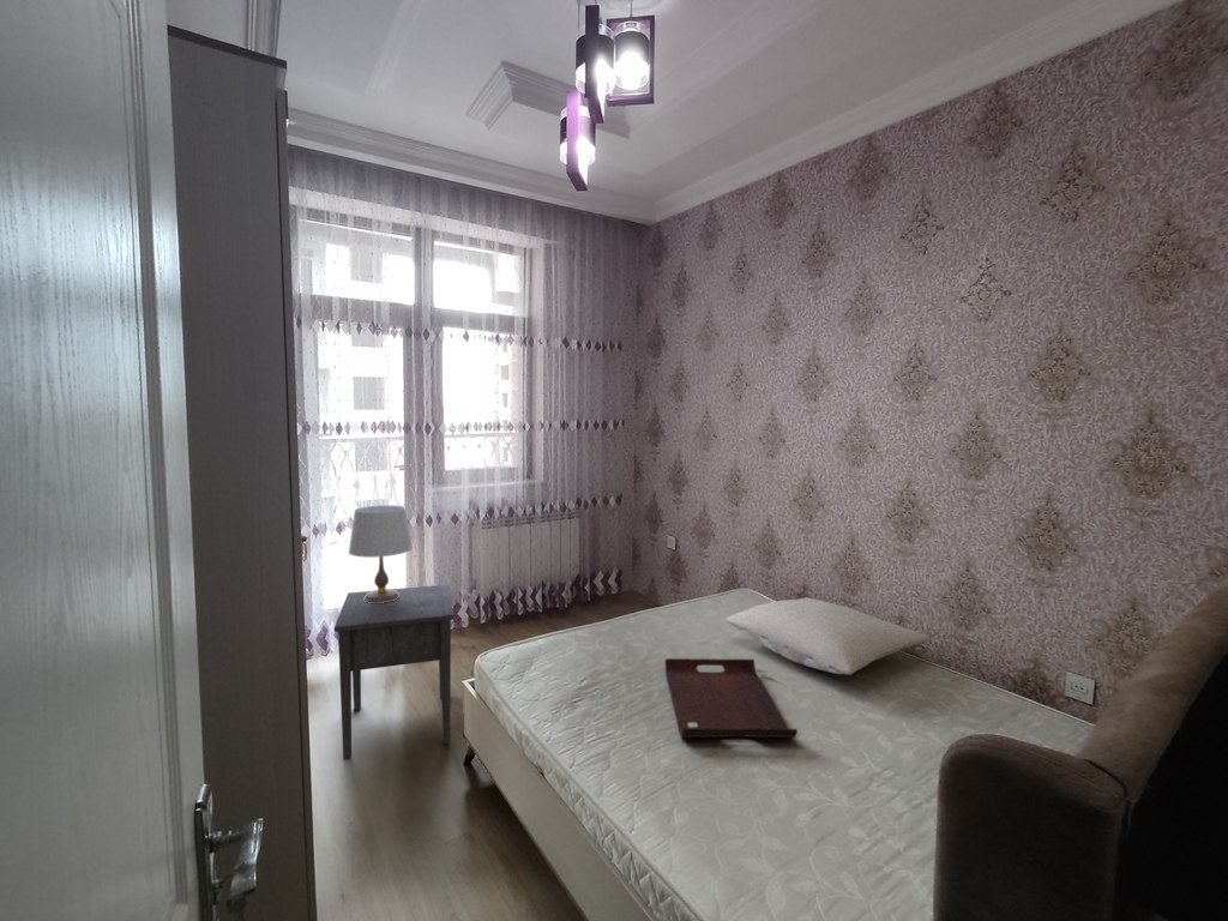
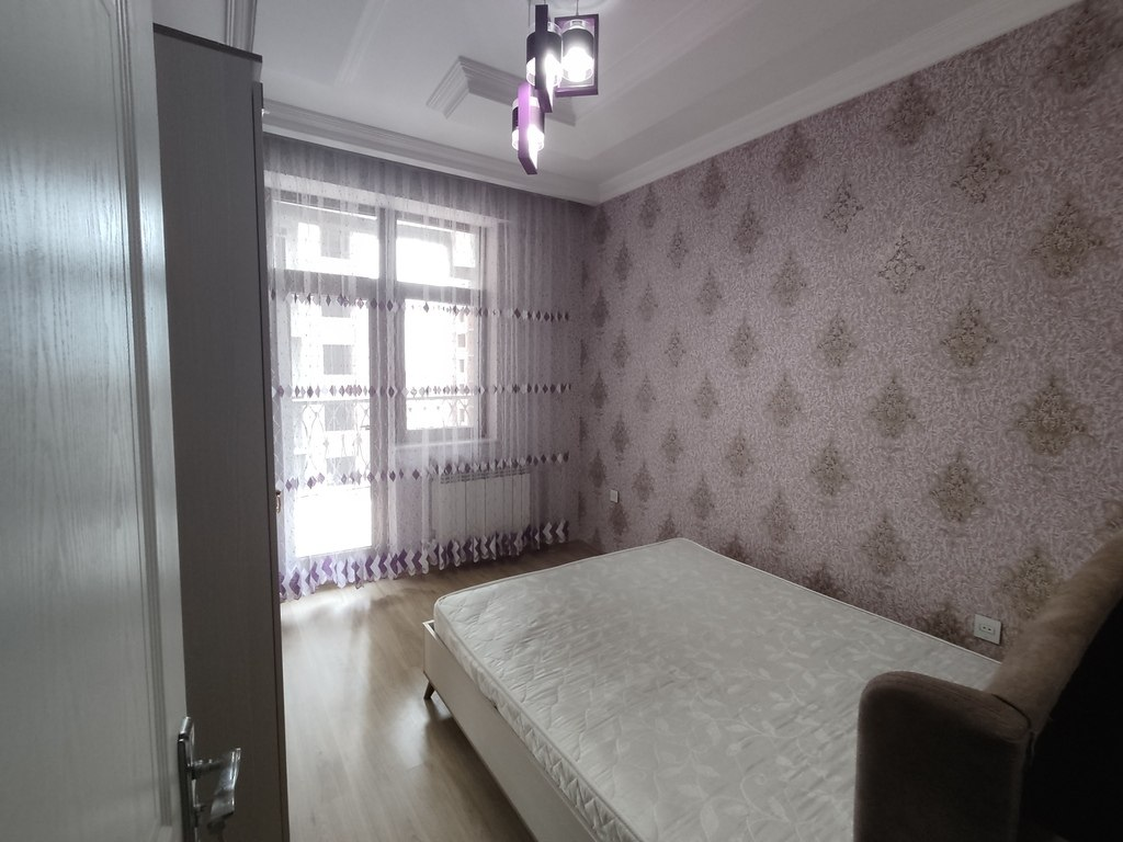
- table lamp (380, 553)
- serving tray (722, 696)
- nightstand (398, 664)
- pillow (825, 628)
